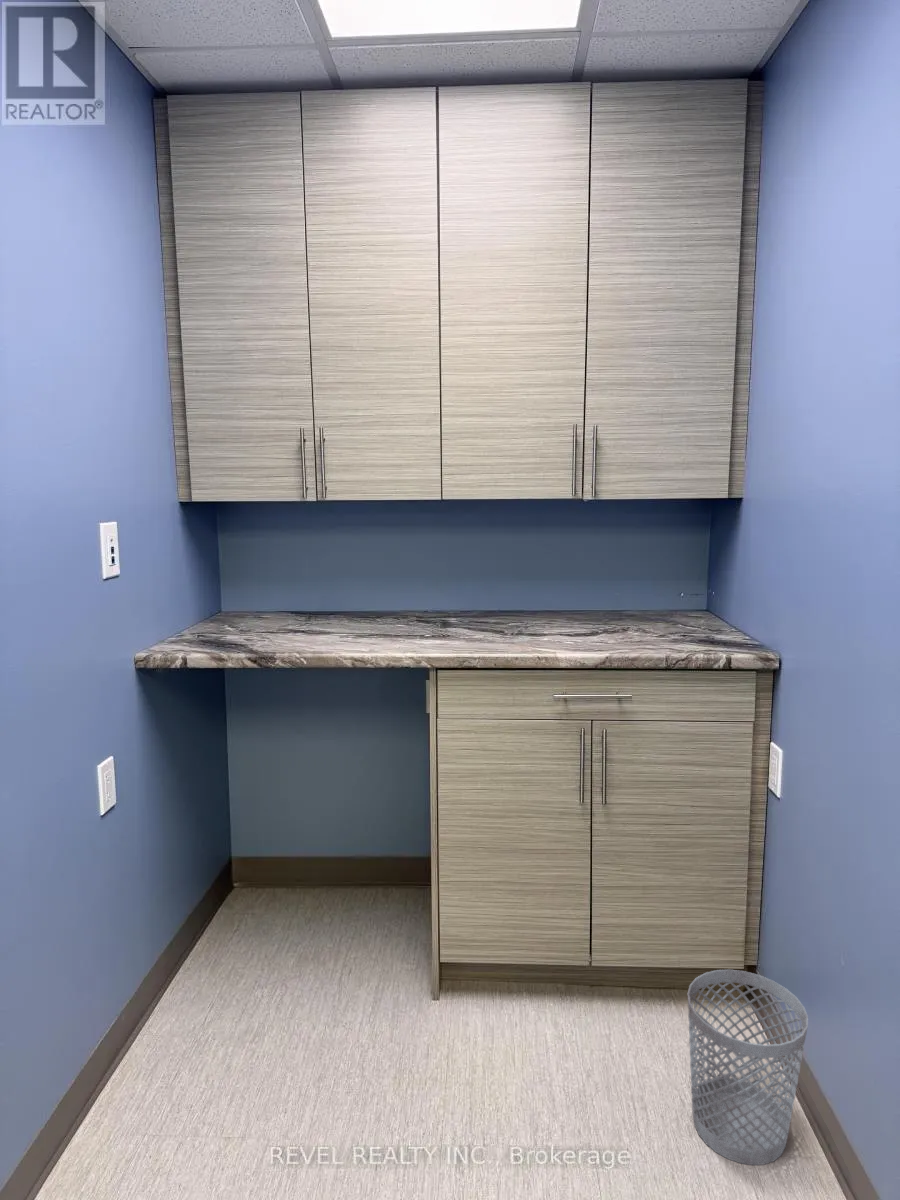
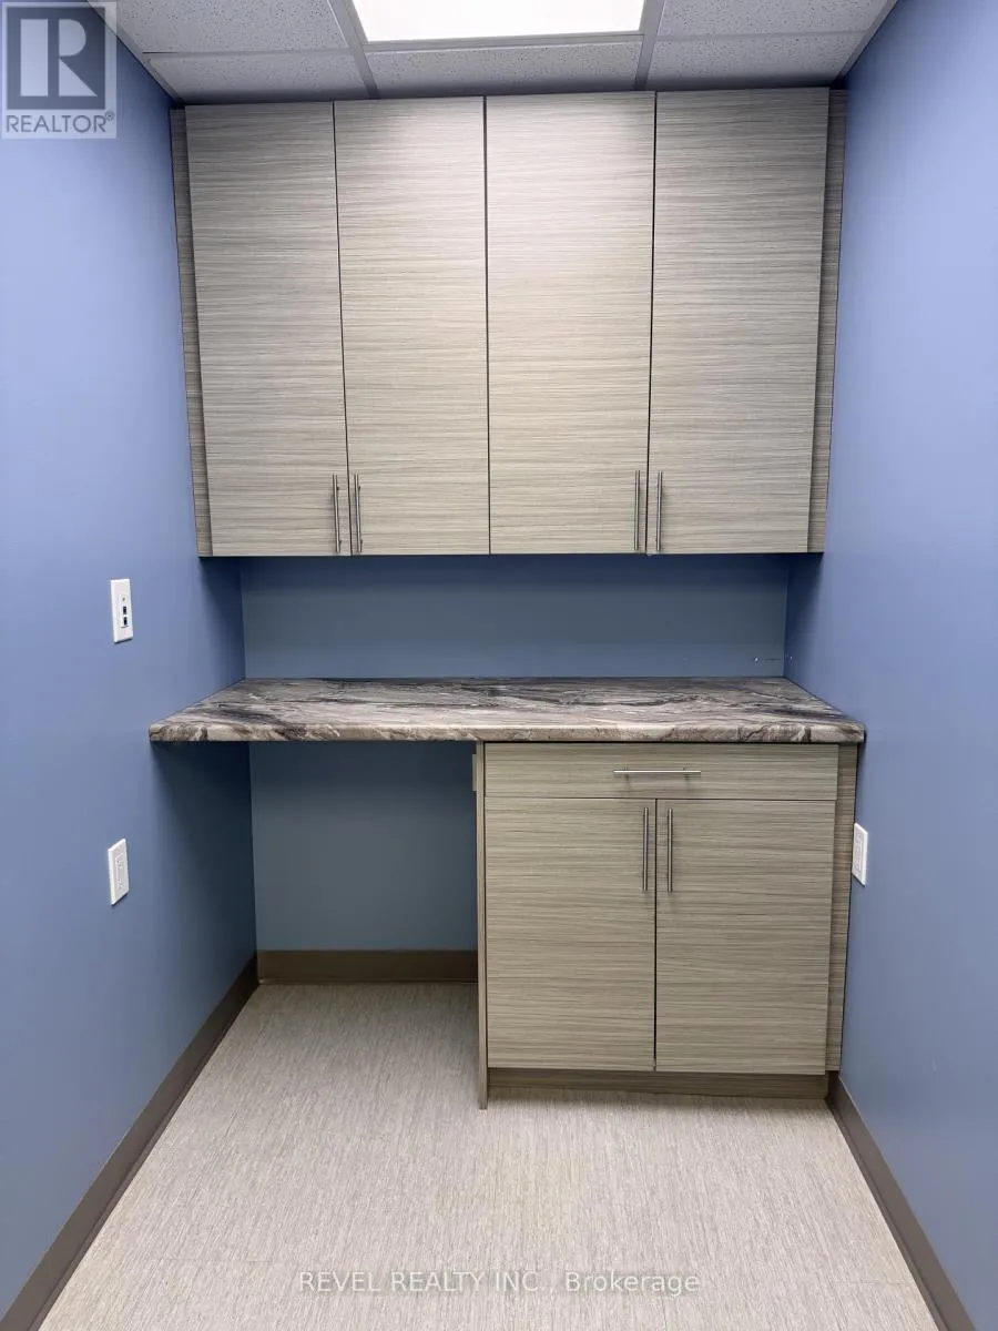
- wastebasket (742, 1066)
